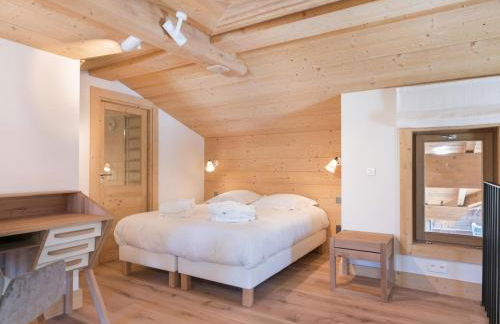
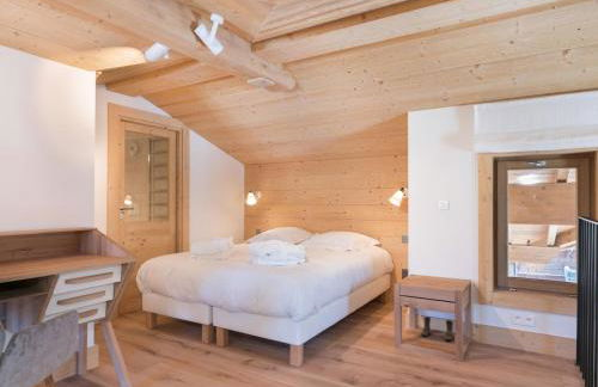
+ boots (429, 328)
